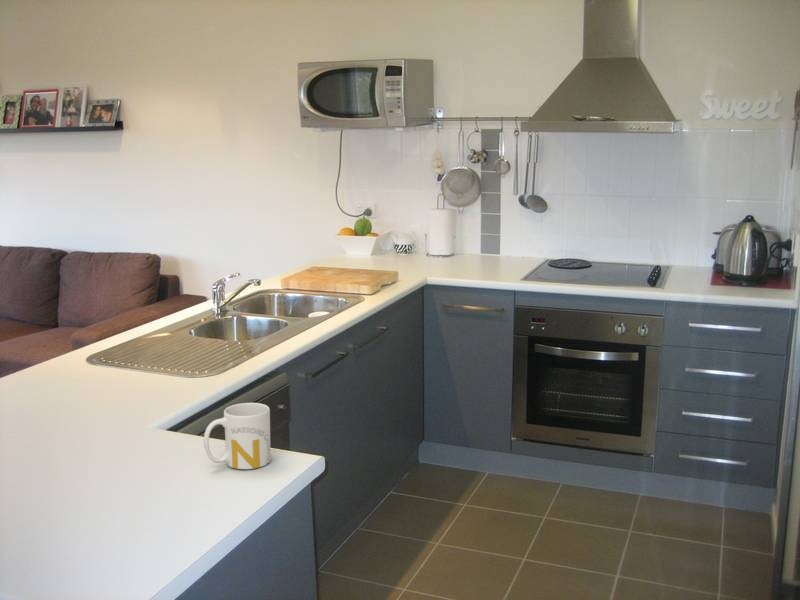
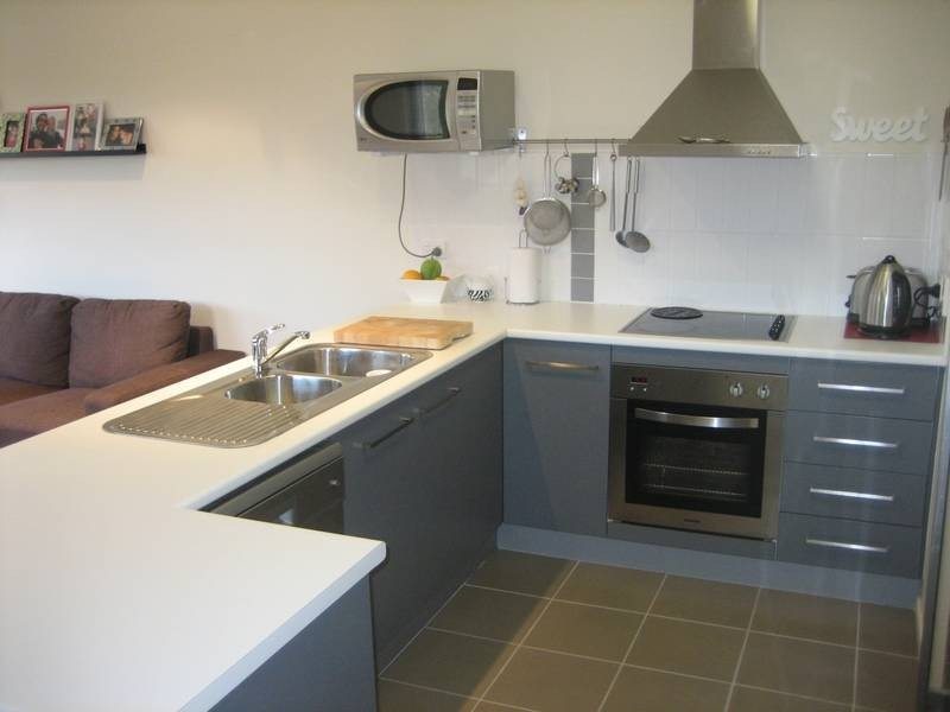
- mug (241, 437)
